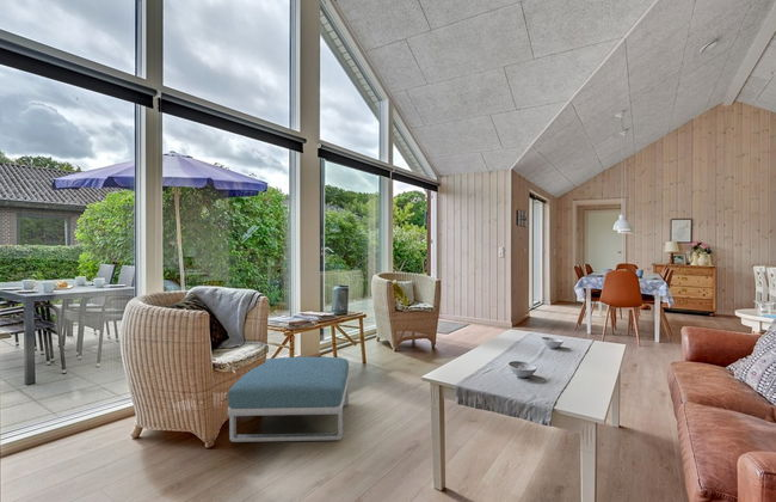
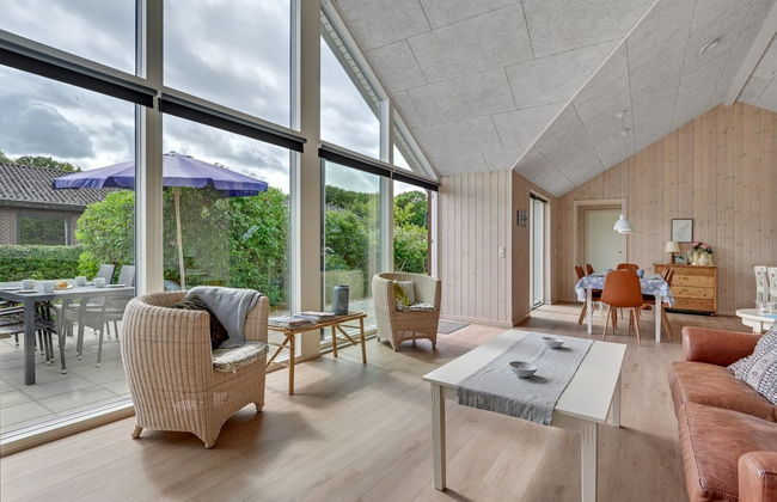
- footstool (295, 393)
